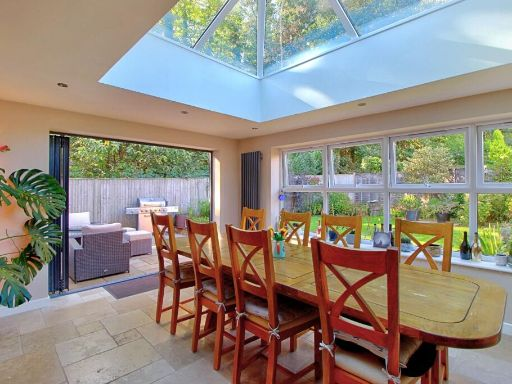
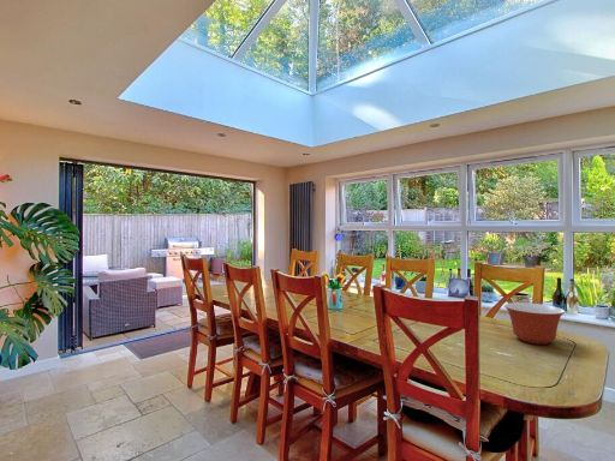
+ mixing bowl (533, 323)
